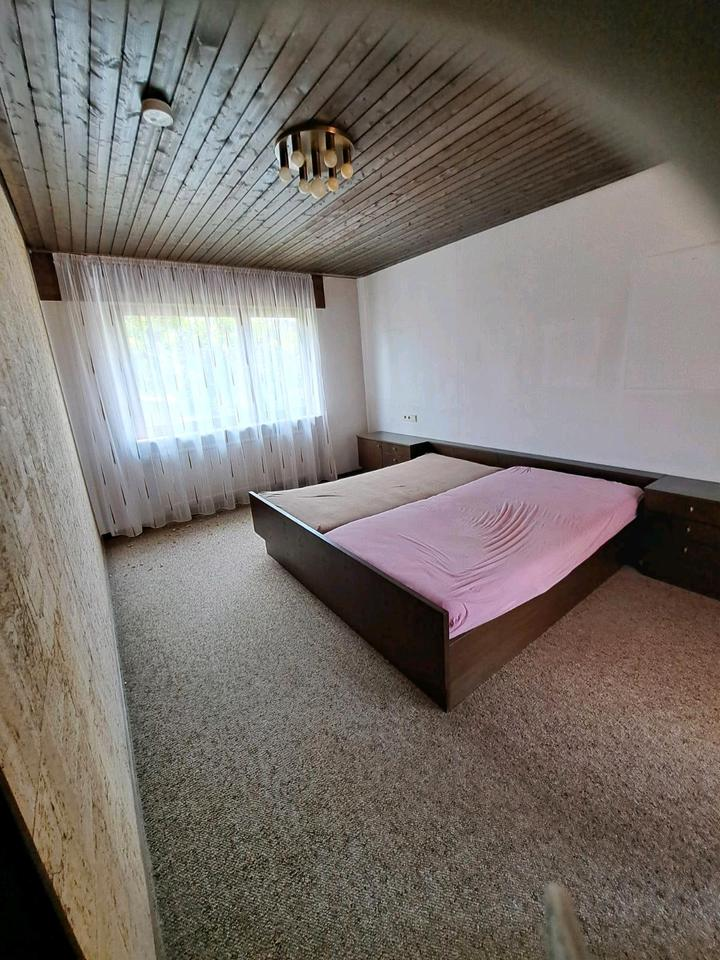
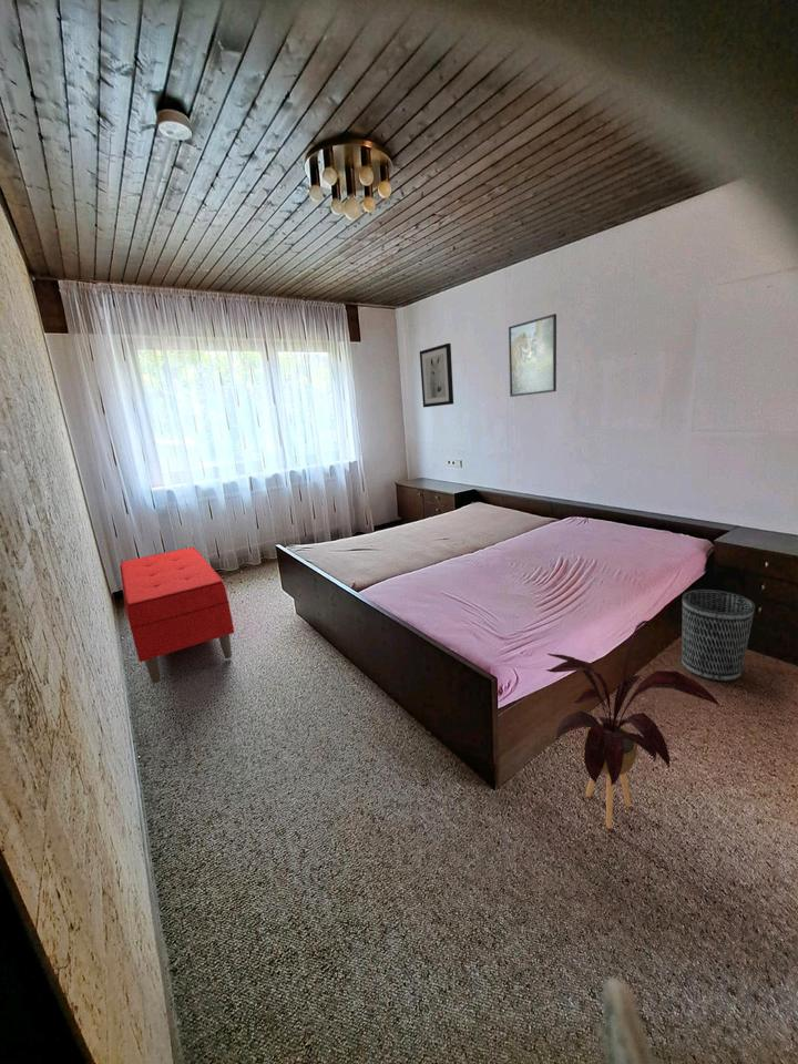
+ wall art (436, 377)
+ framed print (531, 358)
+ bench (174, 605)
+ house plant (613, 727)
+ wastebasket (714, 634)
